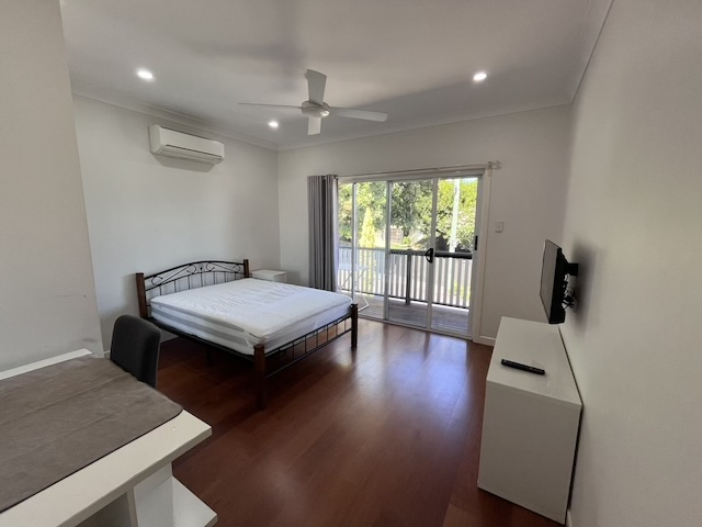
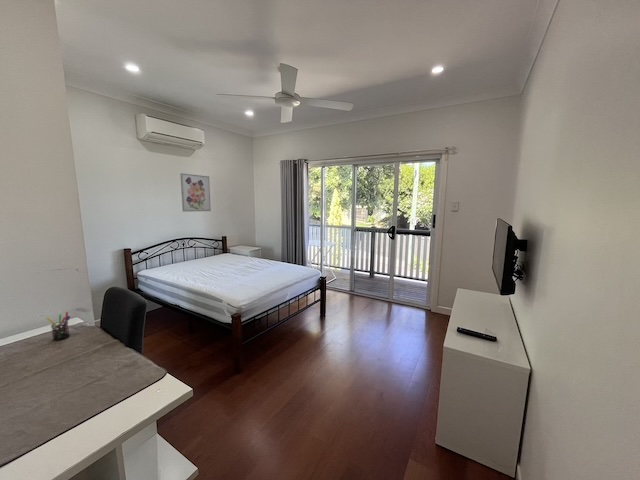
+ wall art (196, 193)
+ pen holder (61, 324)
